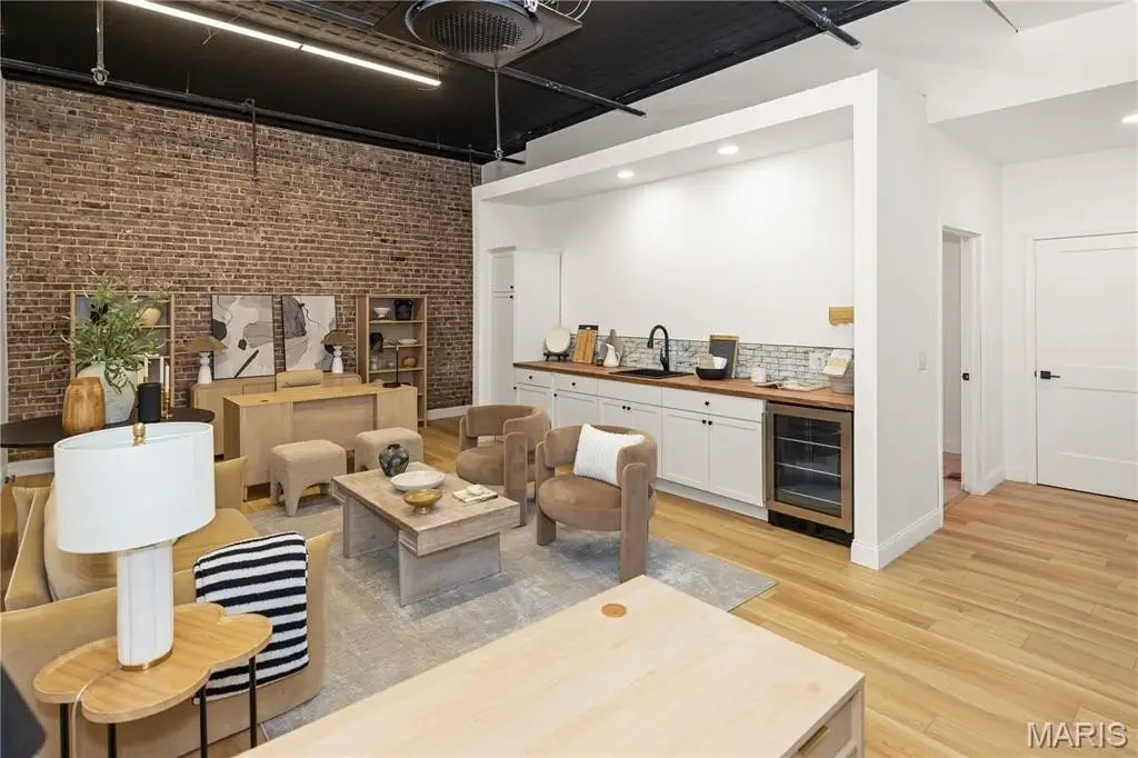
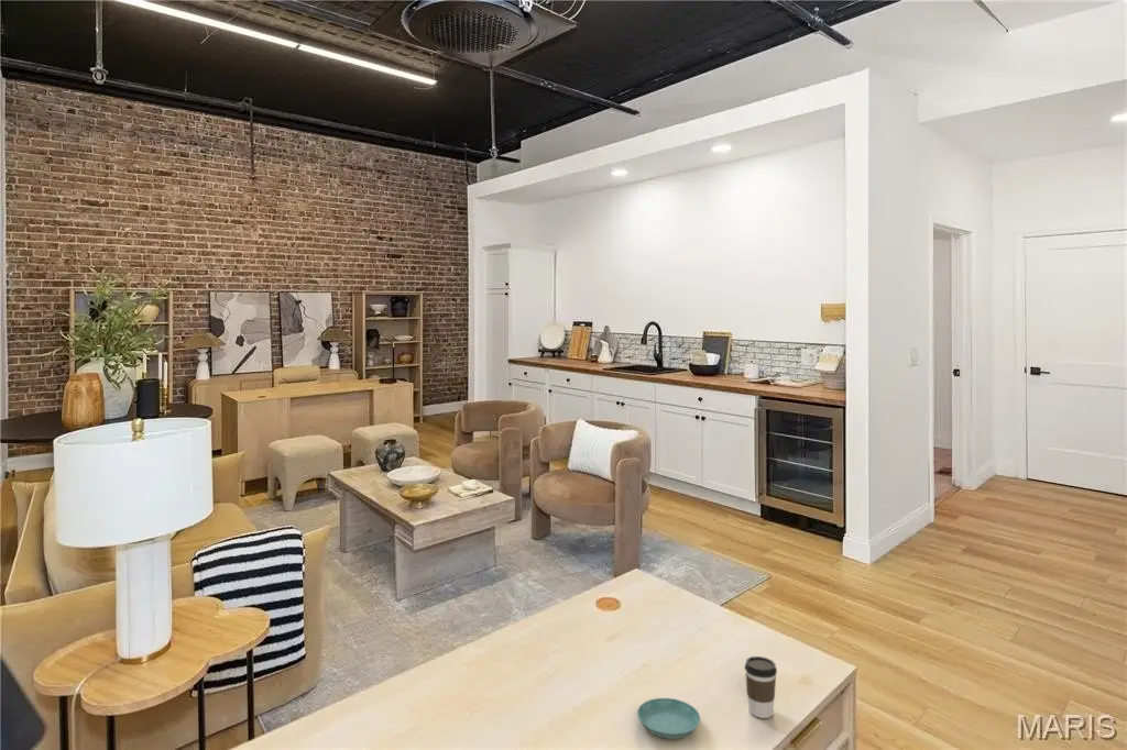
+ coffee cup (761, 687)
+ saucer (668, 719)
